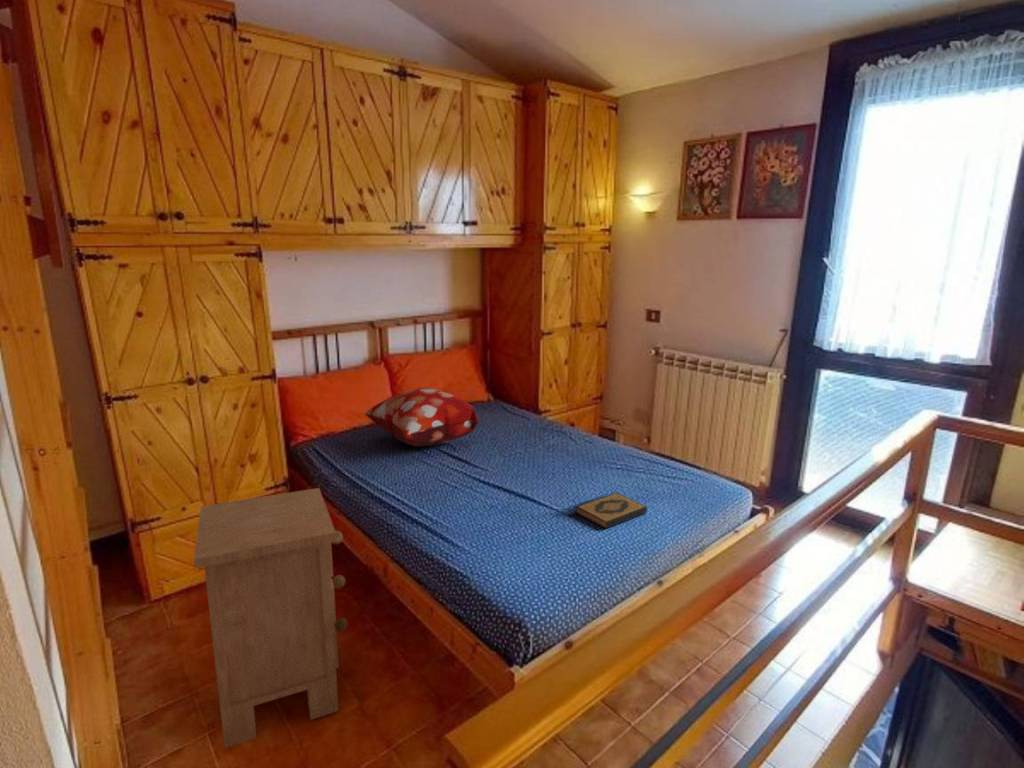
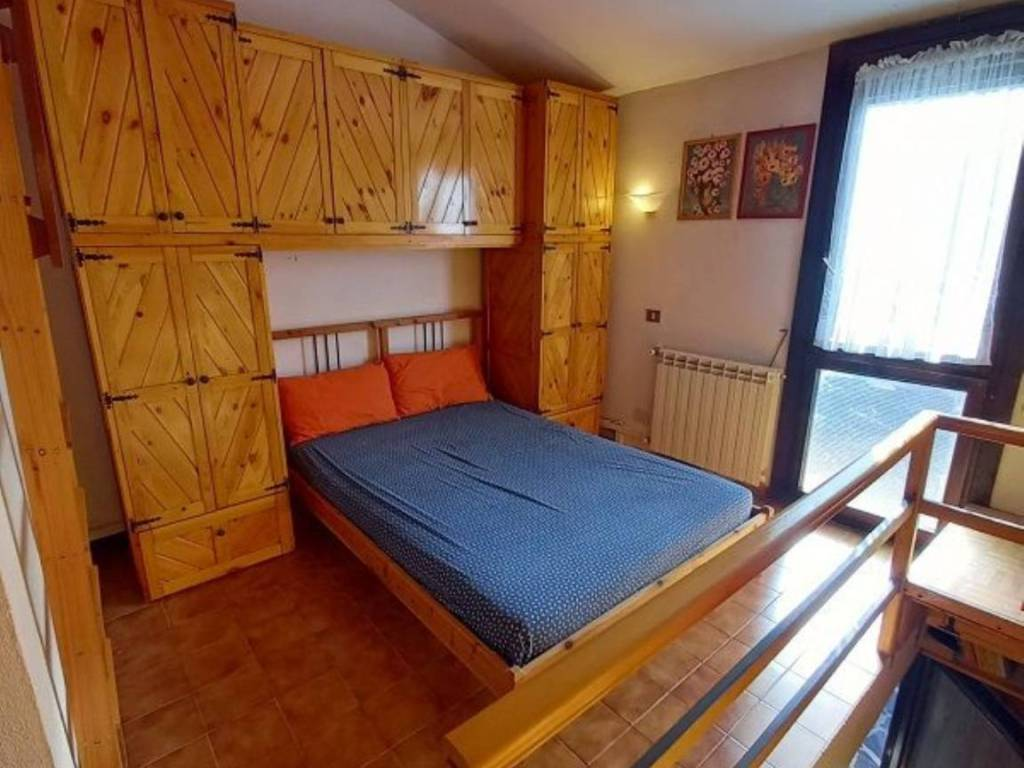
- decorative pillow (420, 417)
- hardback book (611, 509)
- nightstand (280, 607)
